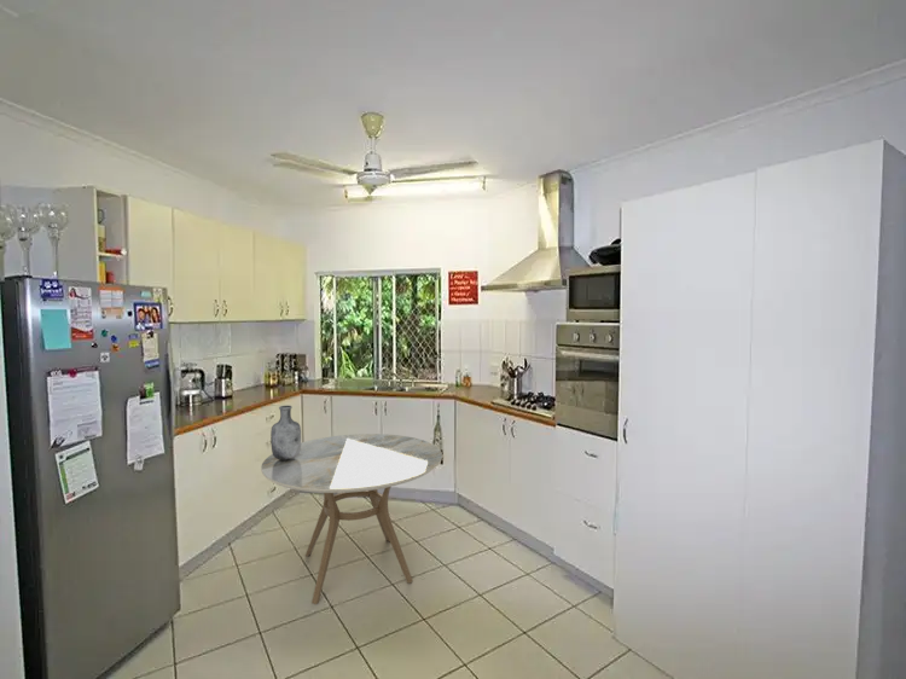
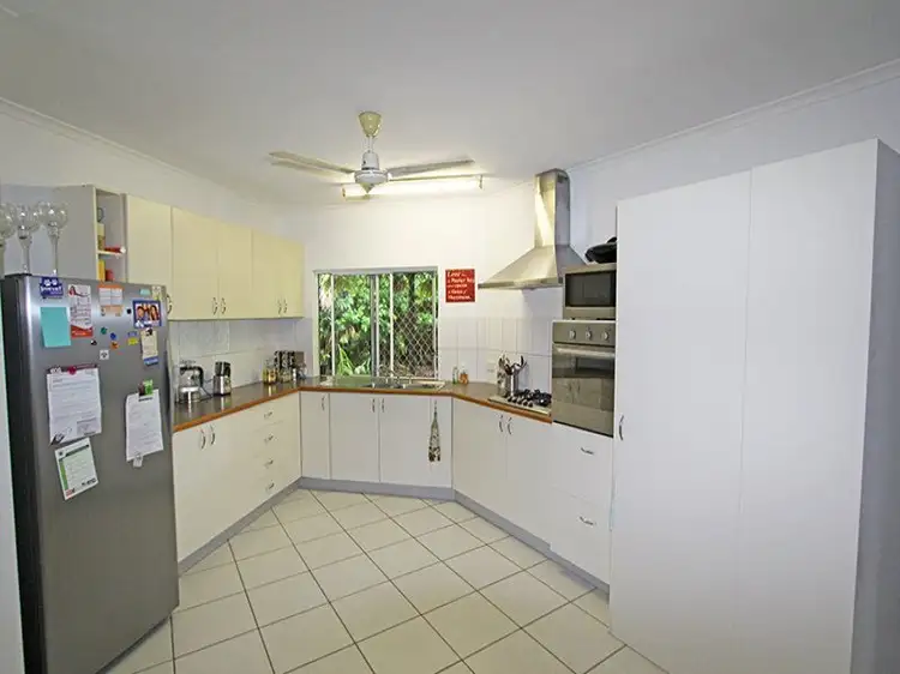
- vase (285, 431)
- dining table (355, 512)
